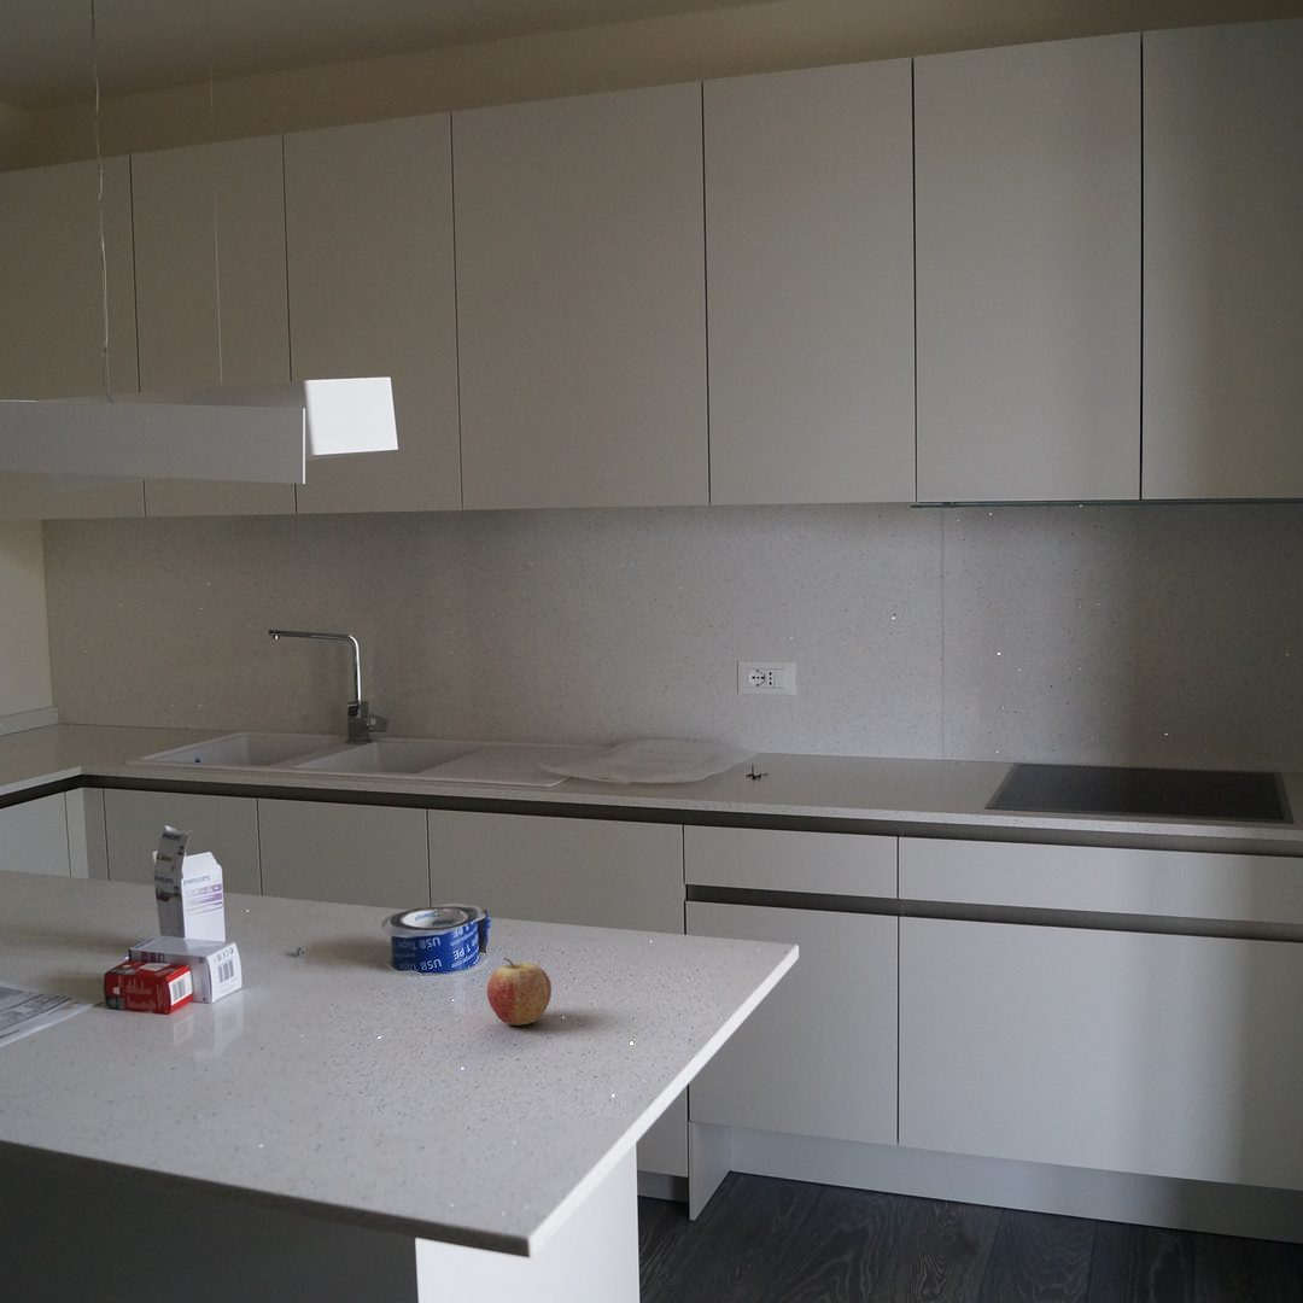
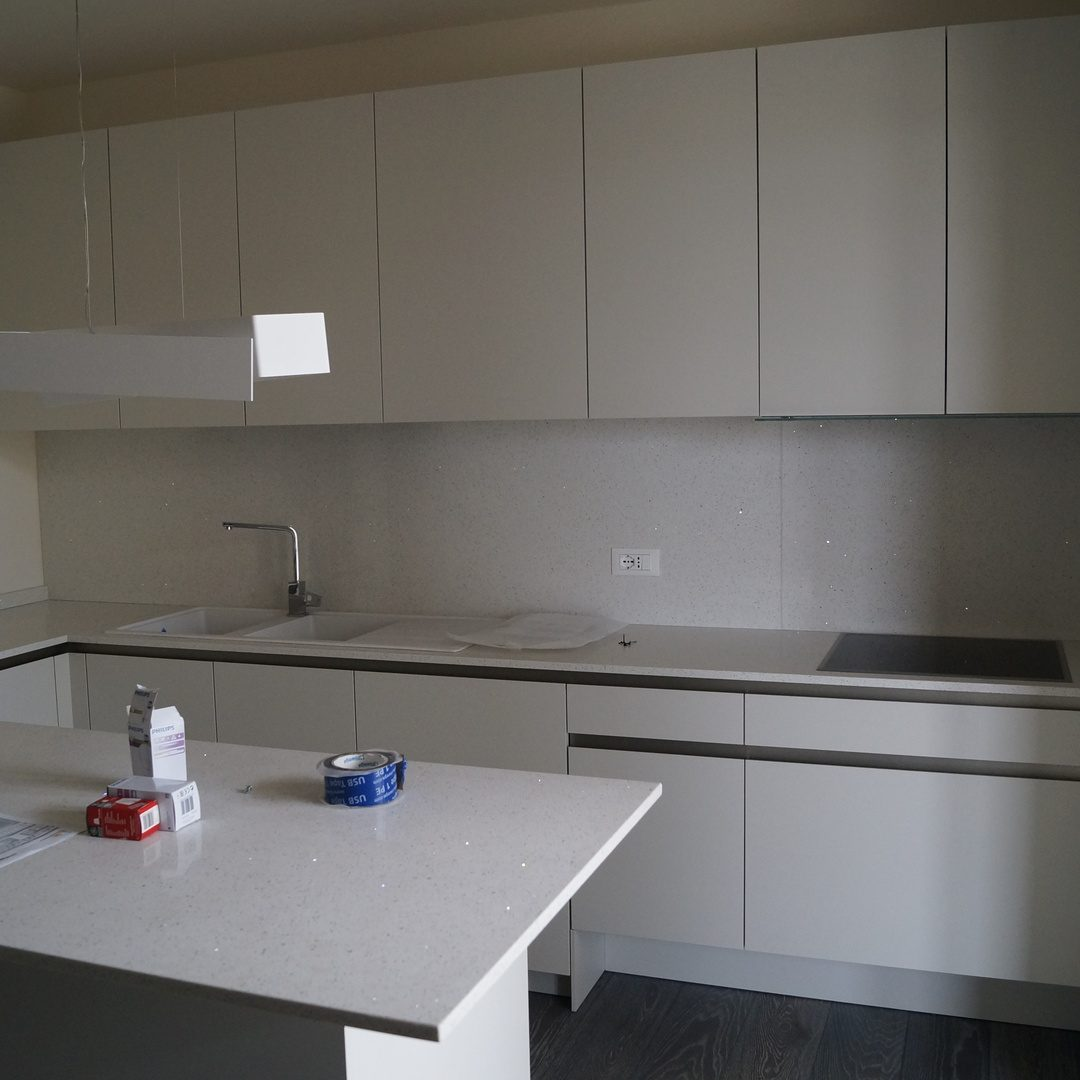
- fruit (519, 991)
